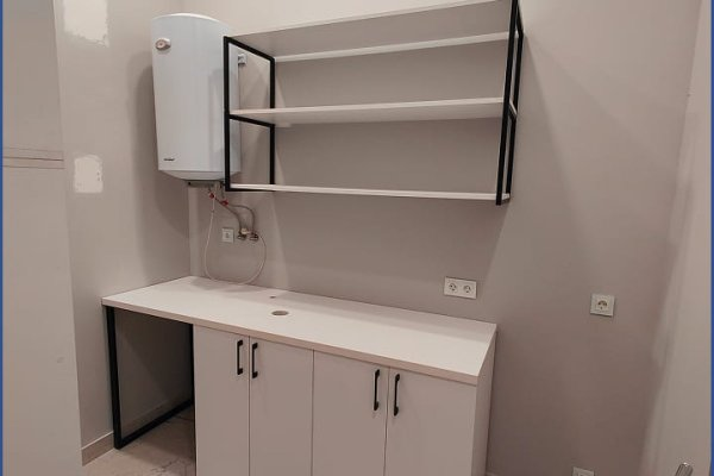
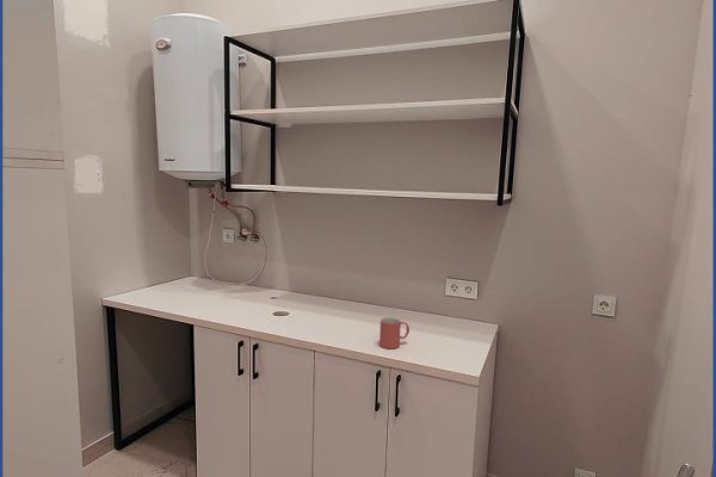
+ mug (394, 332)
